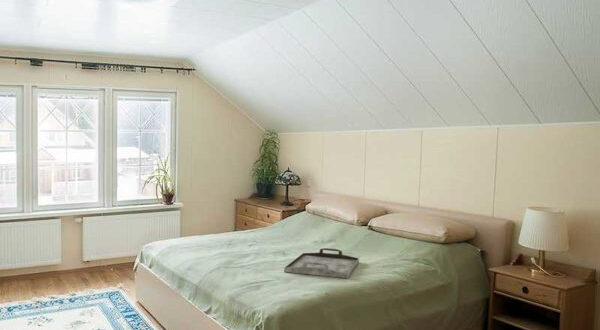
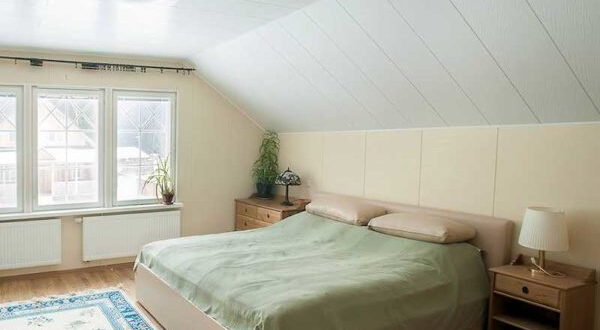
- serving tray (323, 260)
